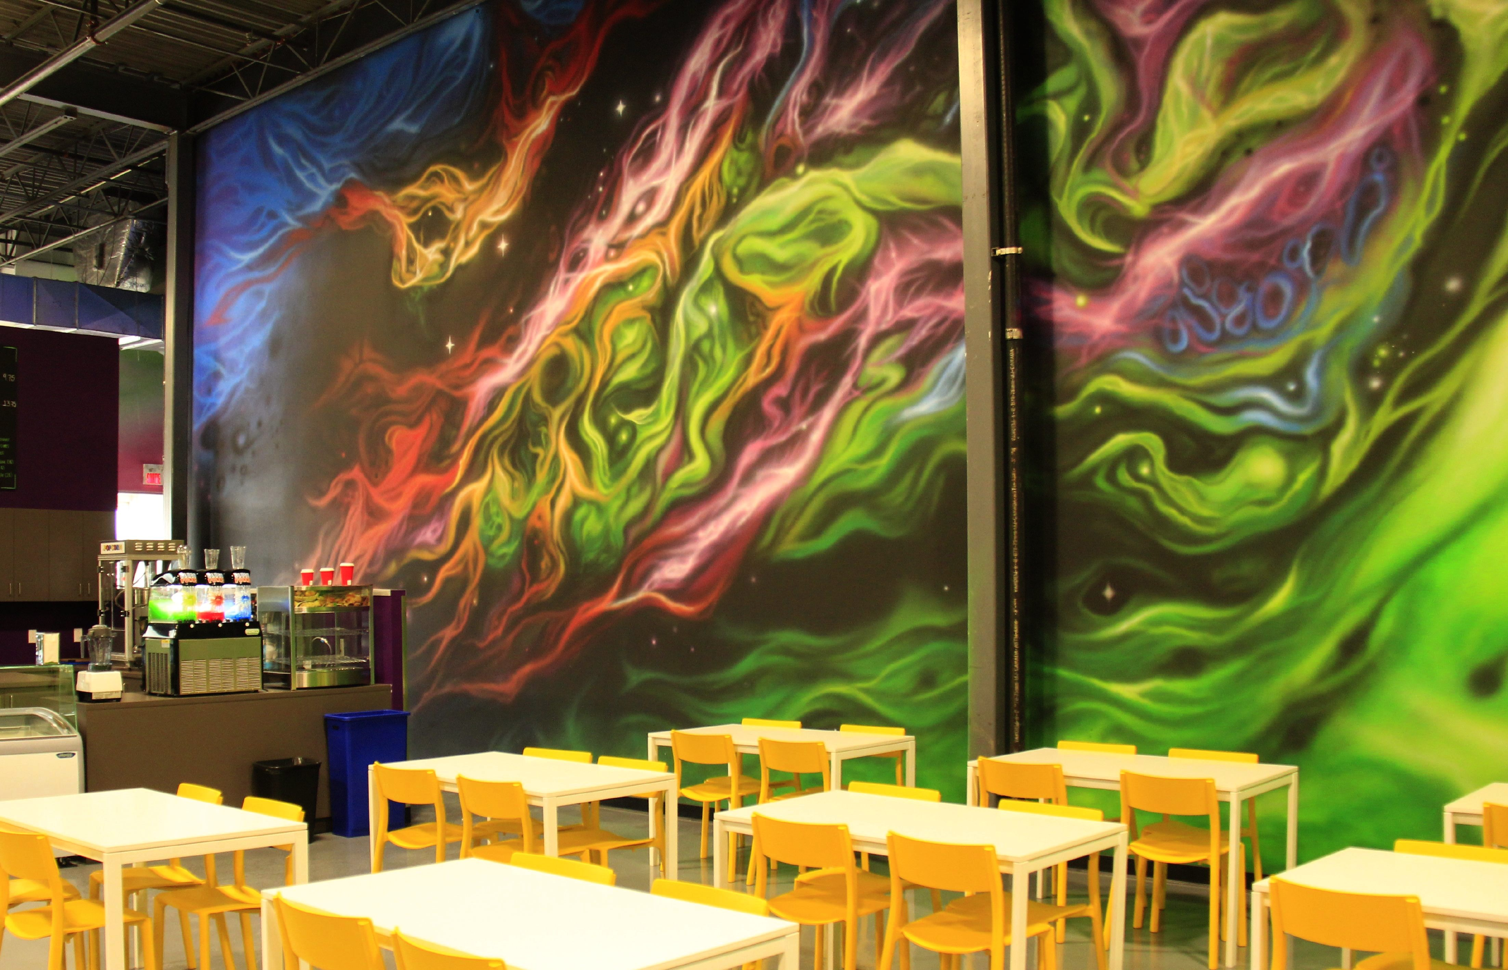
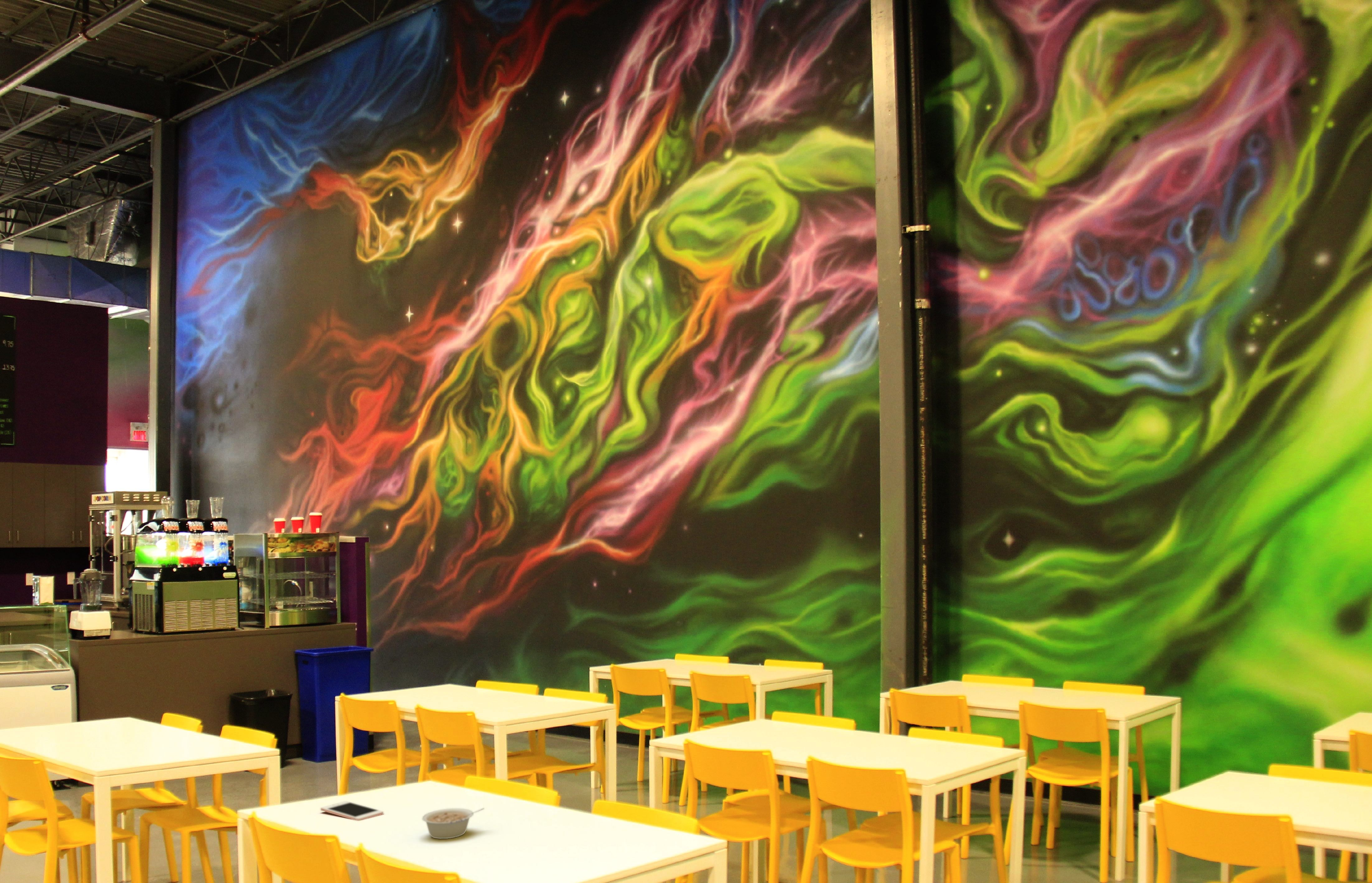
+ legume (450, 822)
+ cell phone (352, 811)
